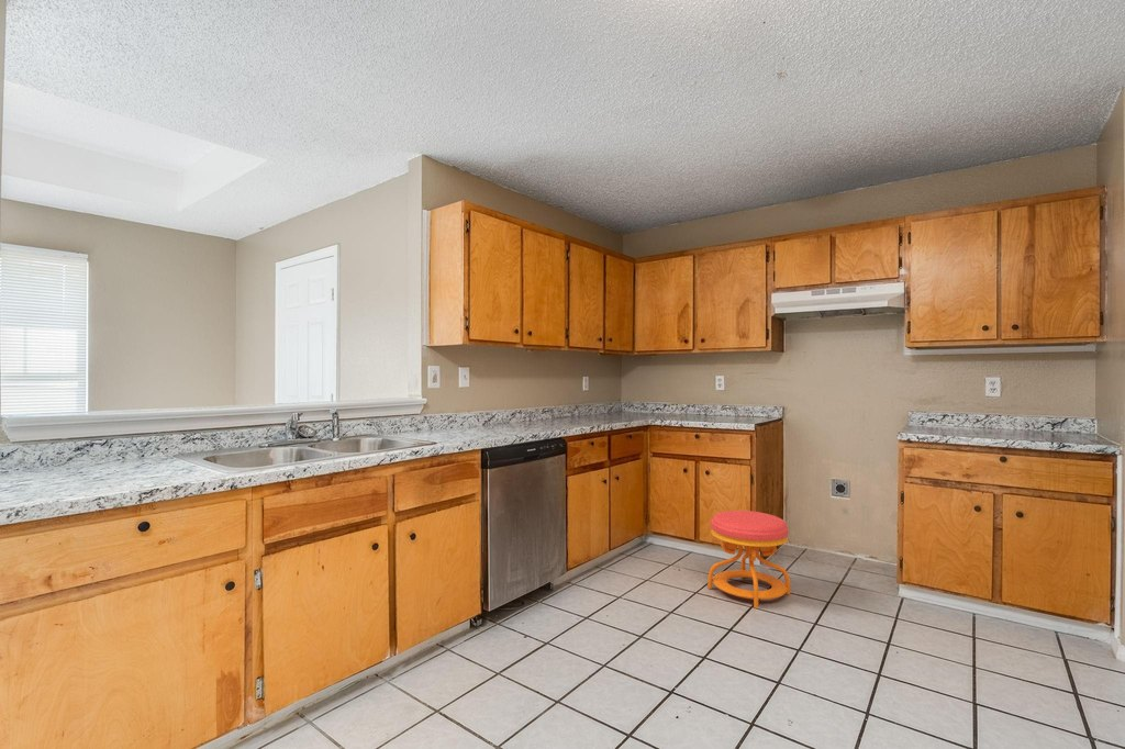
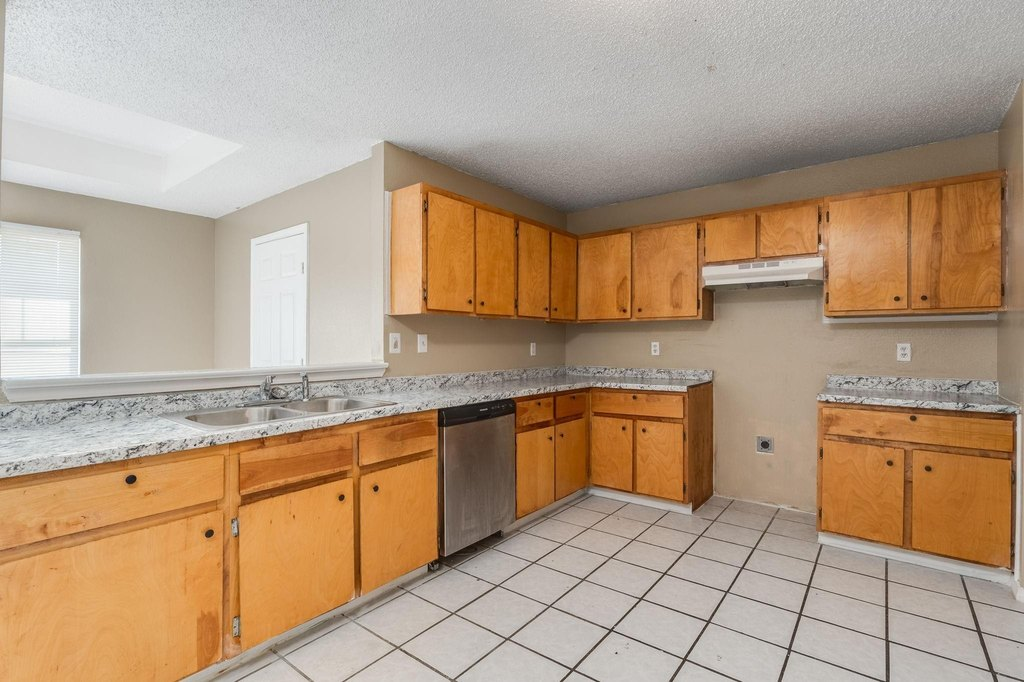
- stool (748, 554)
